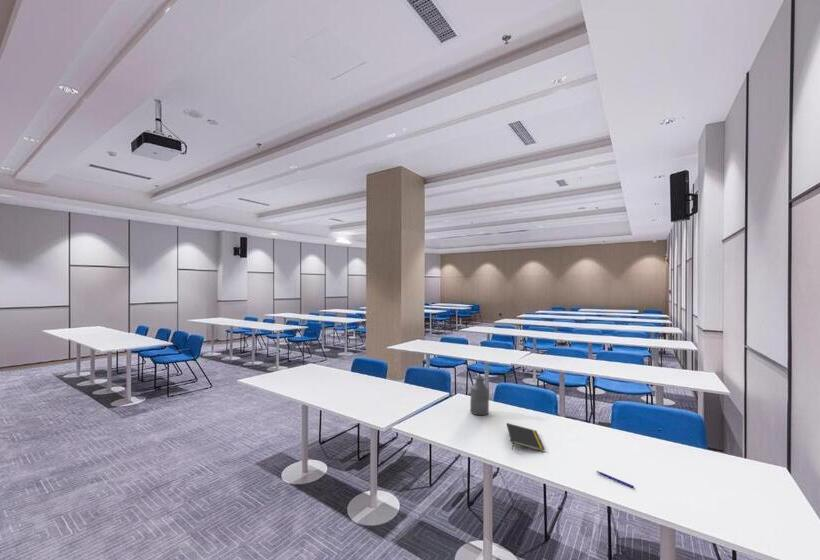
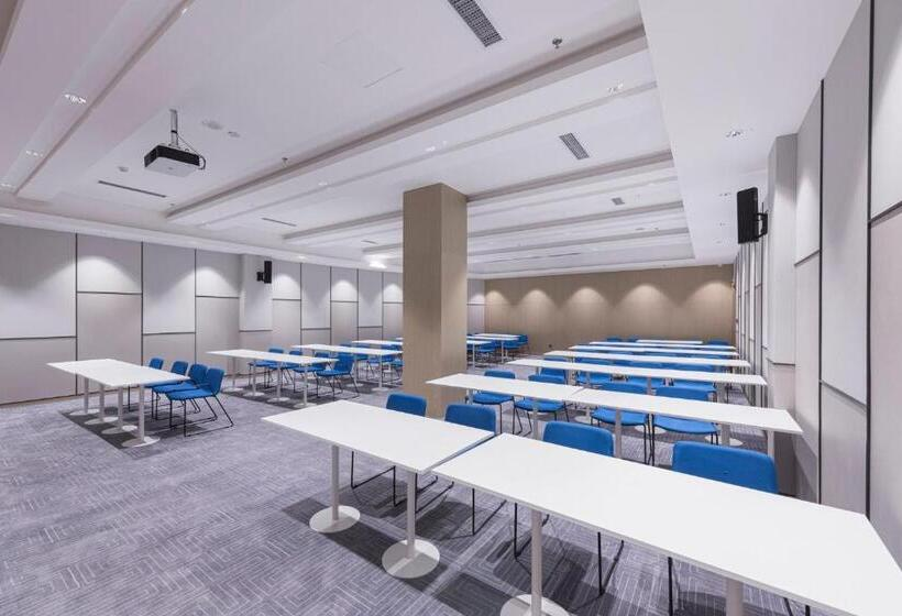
- pen (614, 479)
- notepad (524, 436)
- bottle (479, 394)
